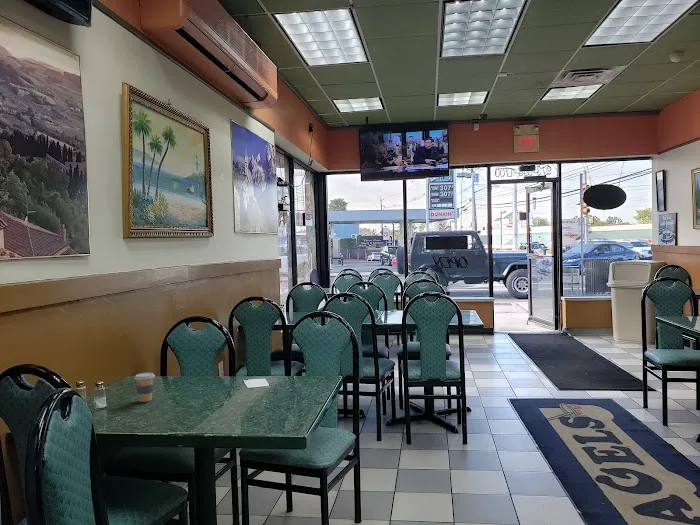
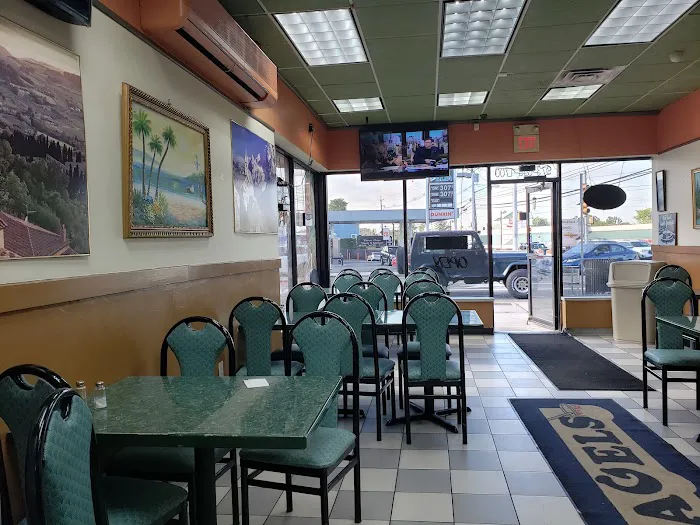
- coffee cup (144, 387)
